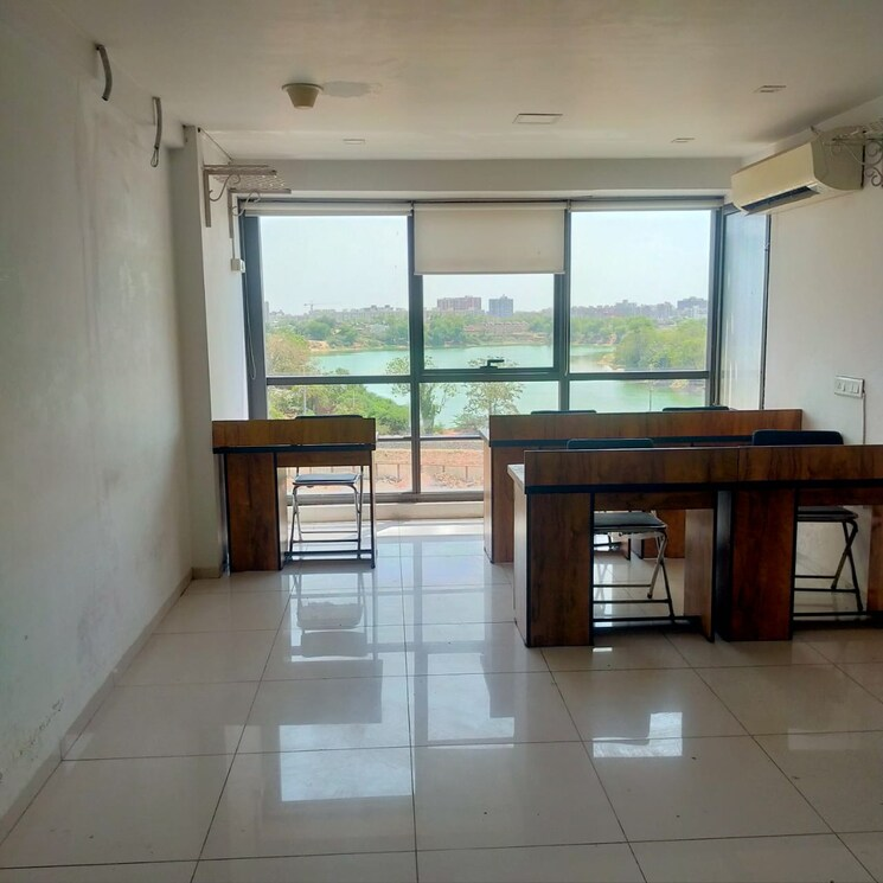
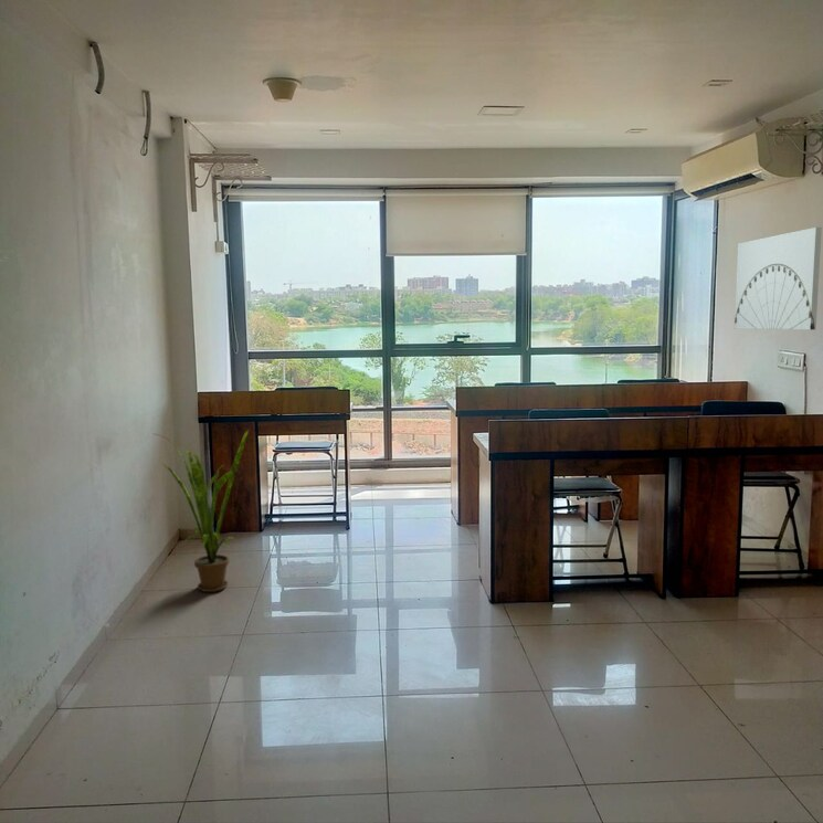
+ wall art (773, 283)
+ house plant (200, 511)
